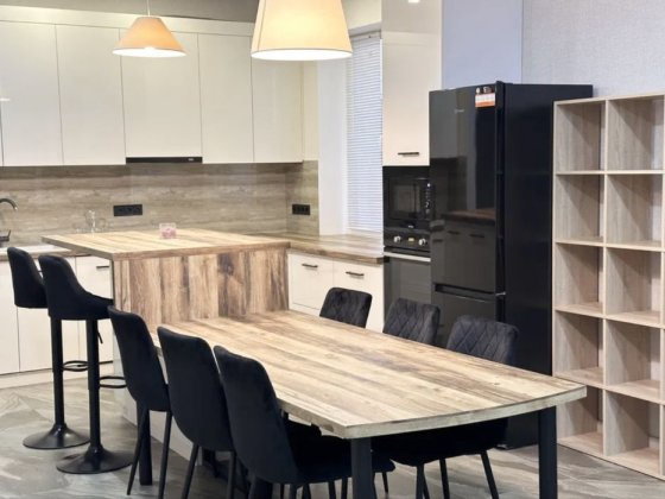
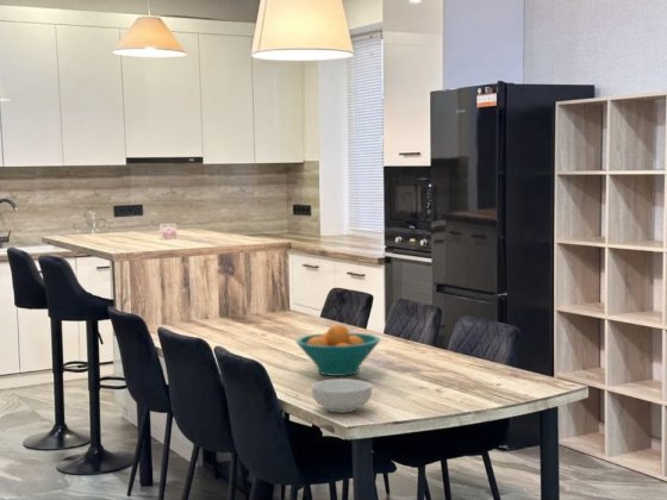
+ cereal bowl (342, 396)
+ fruit bowl (338, 348)
